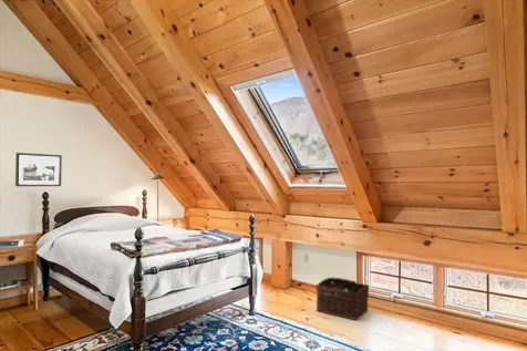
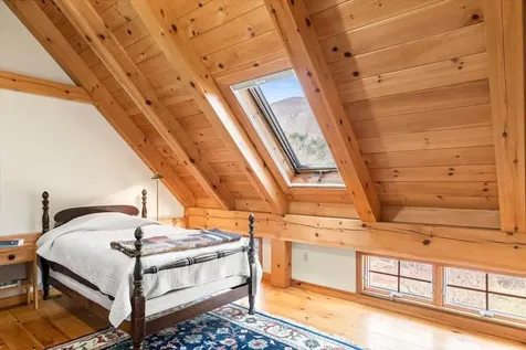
- basket (343, 293)
- picture frame (39, 169)
